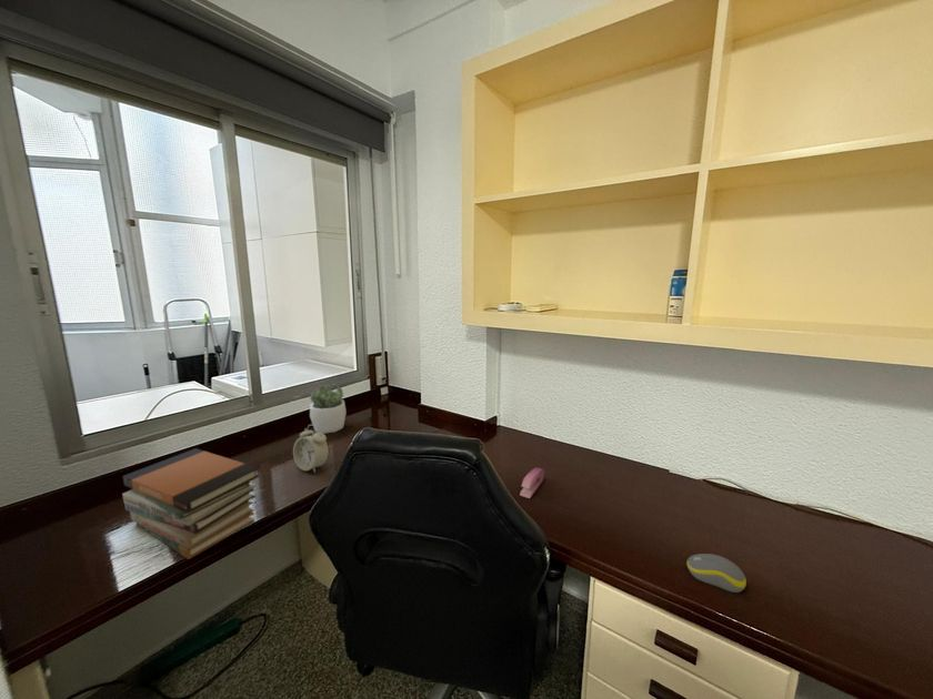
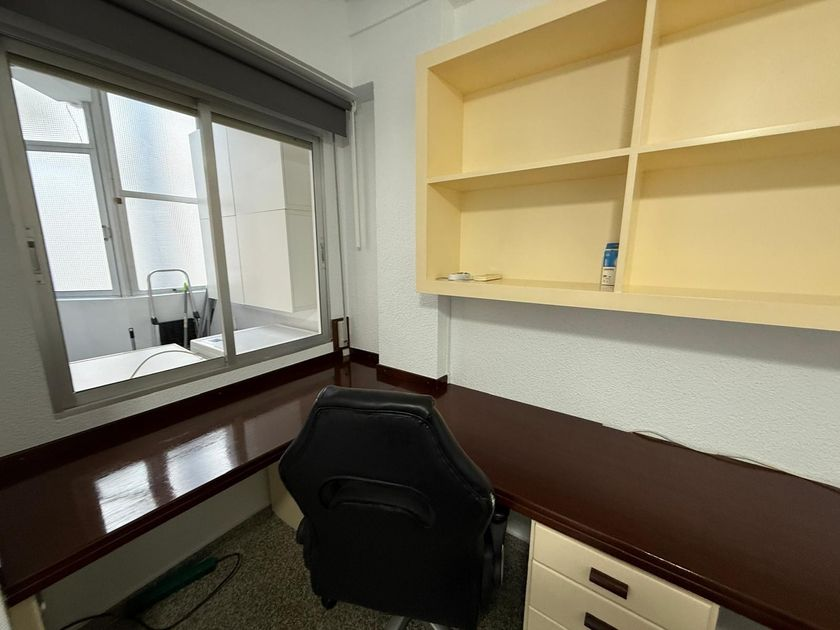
- book stack (193, 496)
- stapler (532, 479)
- succulent plant (328, 408)
- alarm clock (310, 447)
- computer mouse (715, 568)
